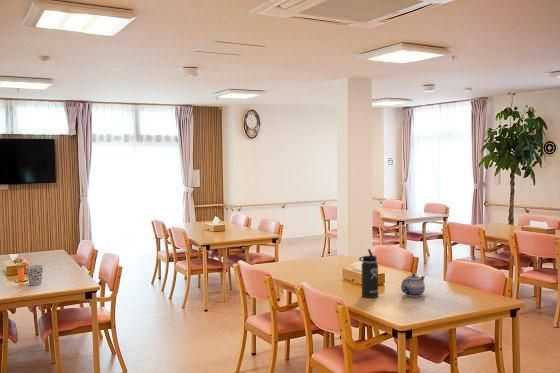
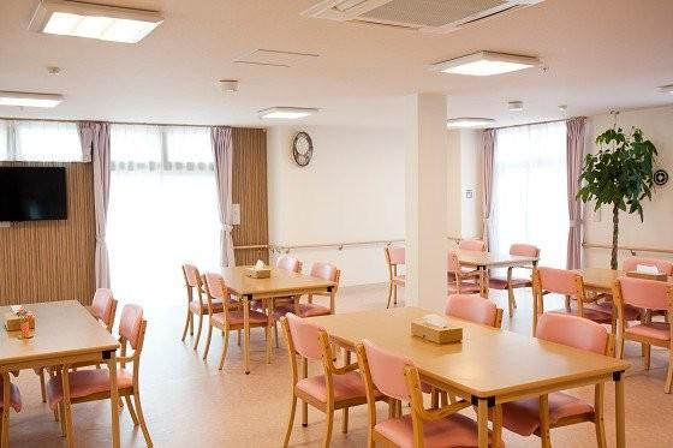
- teapot (413, 284)
- thermos bottle (368, 272)
- cup (35, 275)
